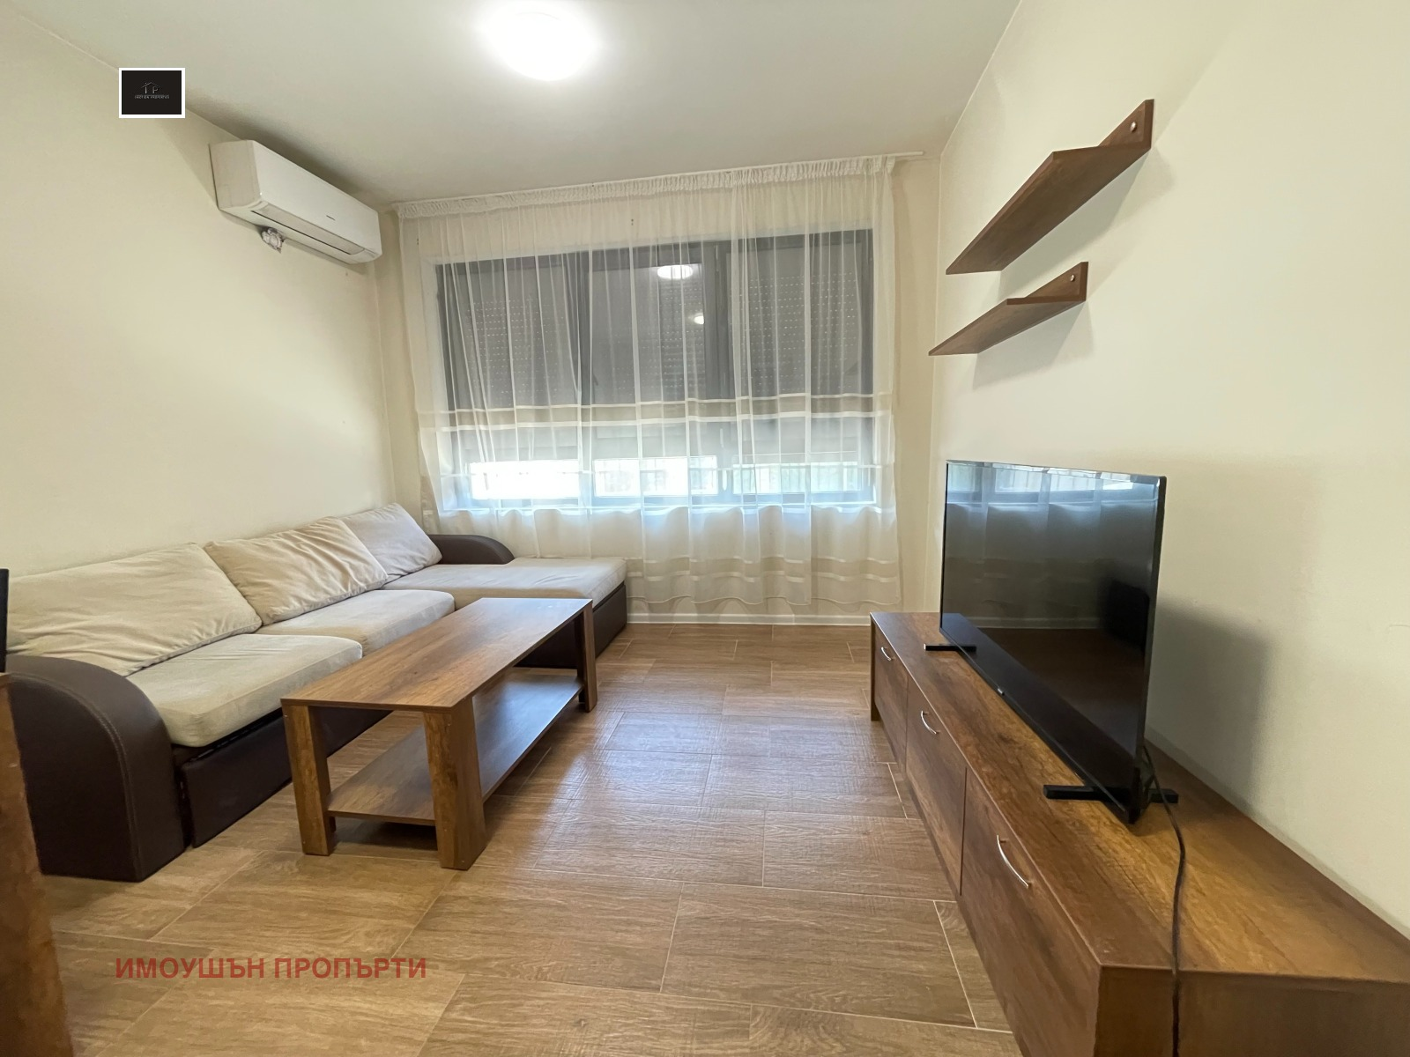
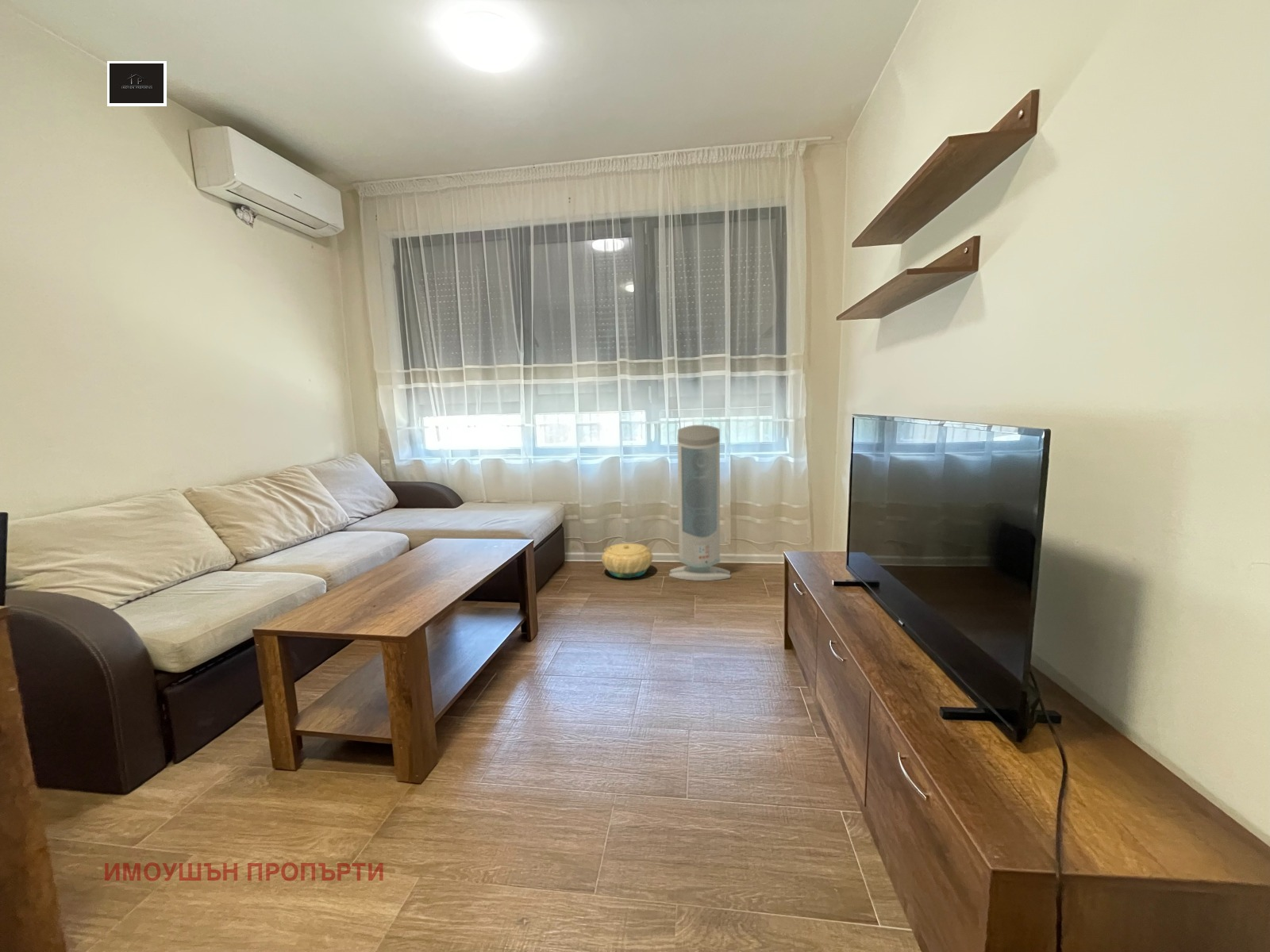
+ basket (627, 559)
+ air purifier (698, 501)
